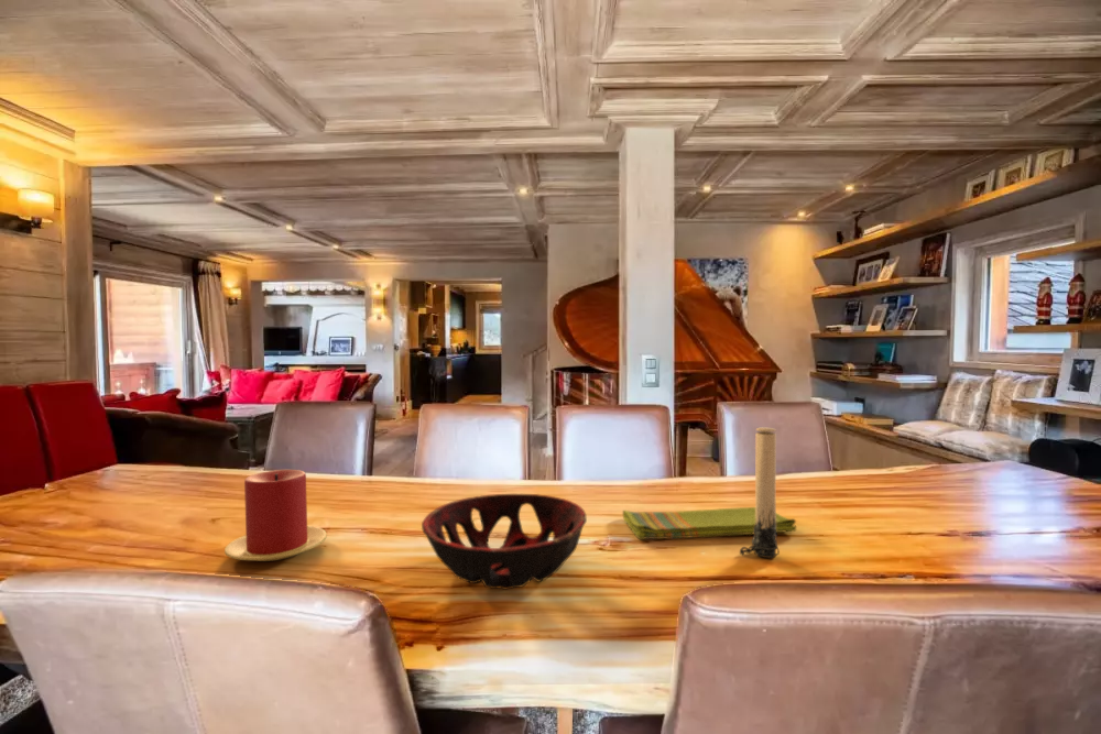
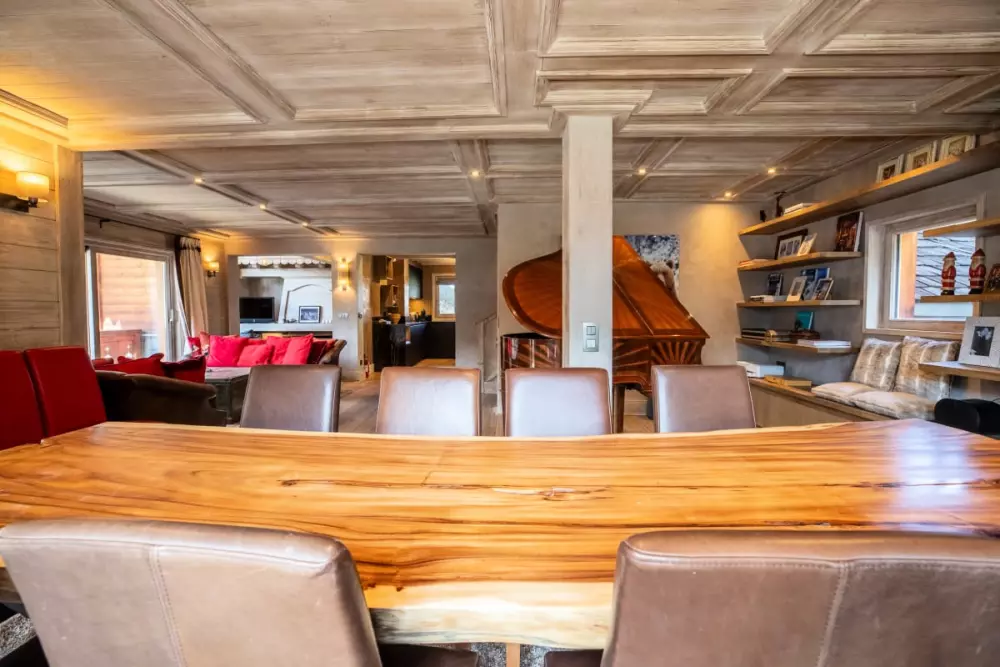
- candle (276, 512)
- candle (757, 491)
- decorative bowl (505, 541)
- dish towel (705, 518)
